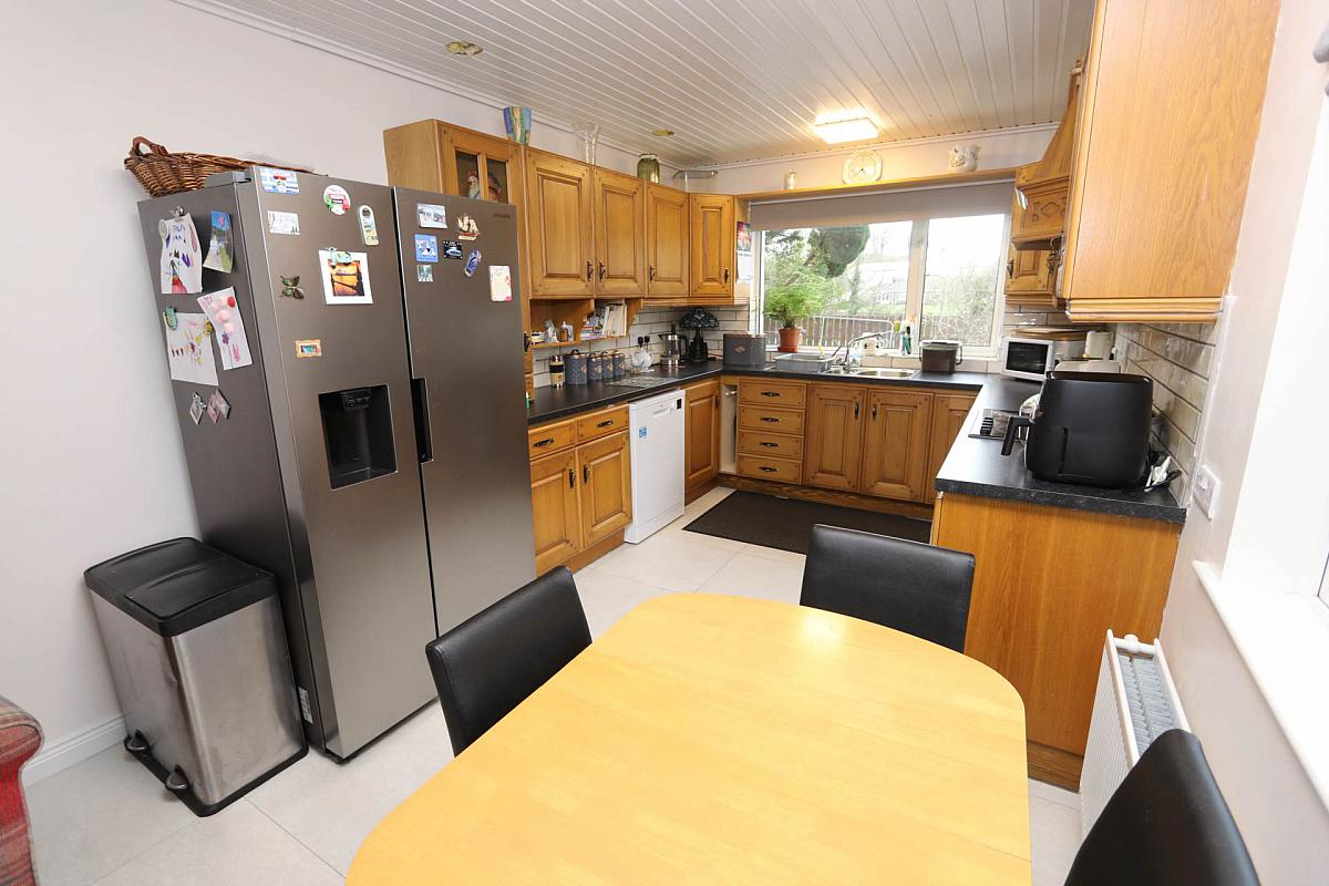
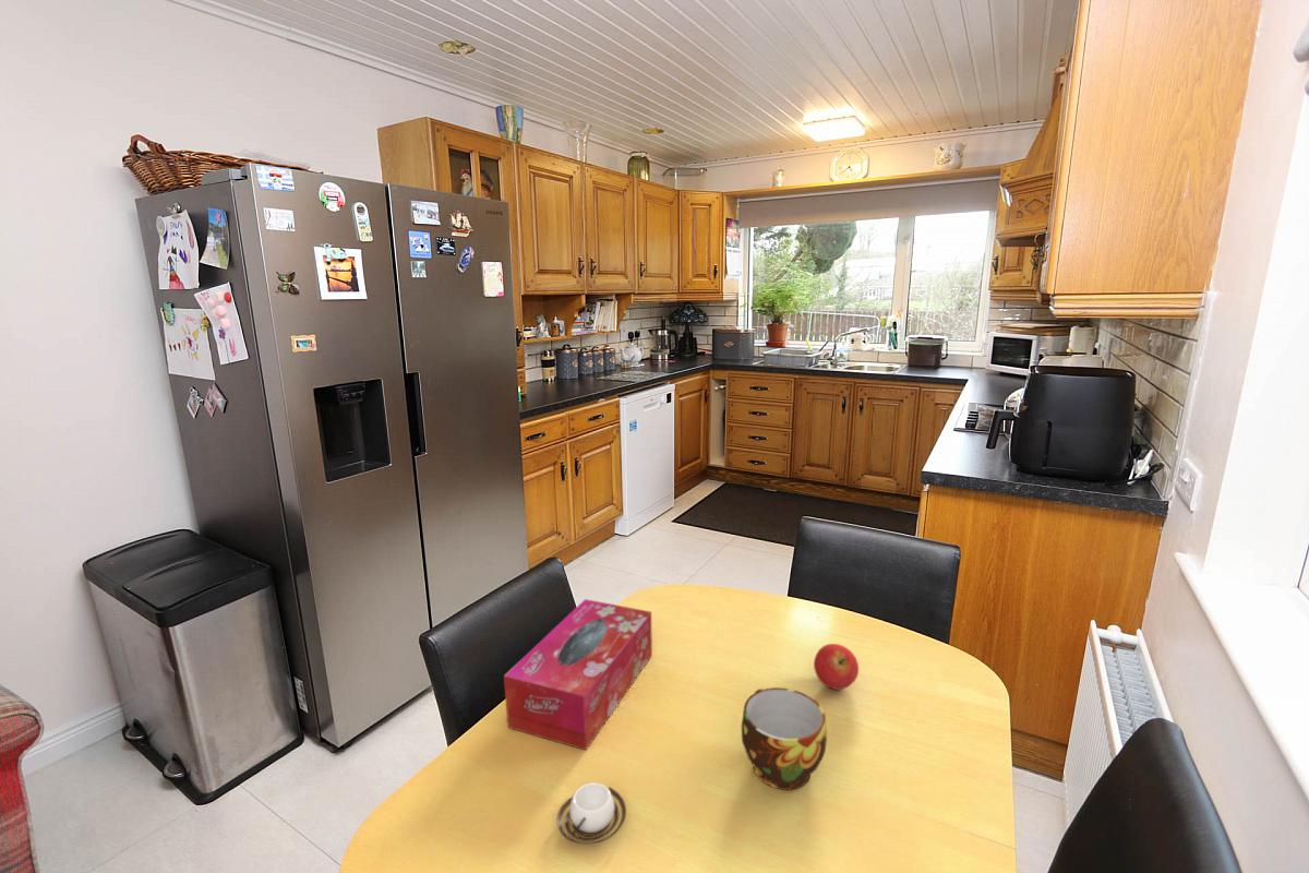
+ fruit (836, 666)
+ cup (591, 810)
+ tissue box (585, 665)
+ cup (778, 738)
